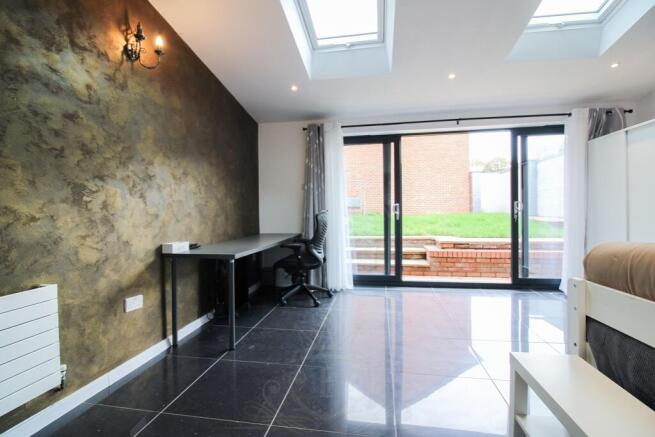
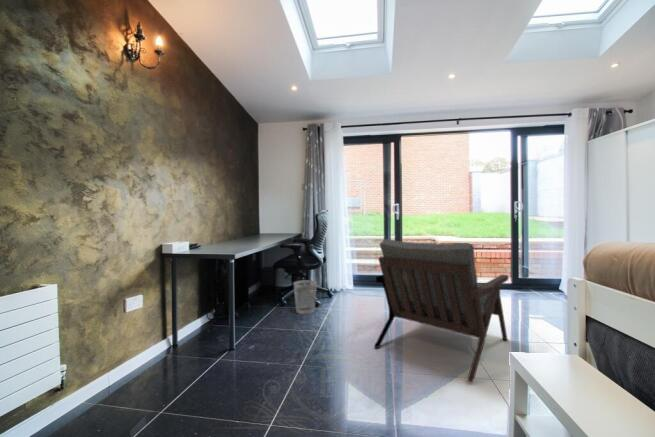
+ armchair (441, 290)
+ wastebasket (305, 296)
